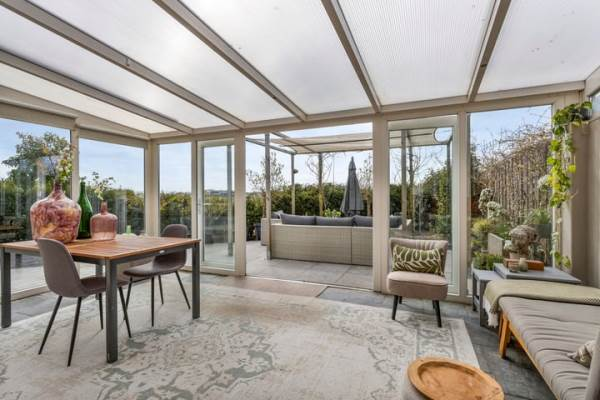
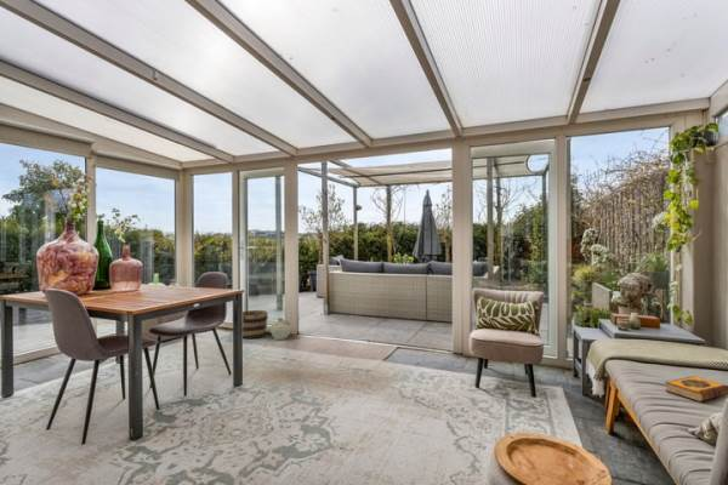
+ bucket (252, 324)
+ hardback book (698, 388)
+ ceramic jug (280, 327)
